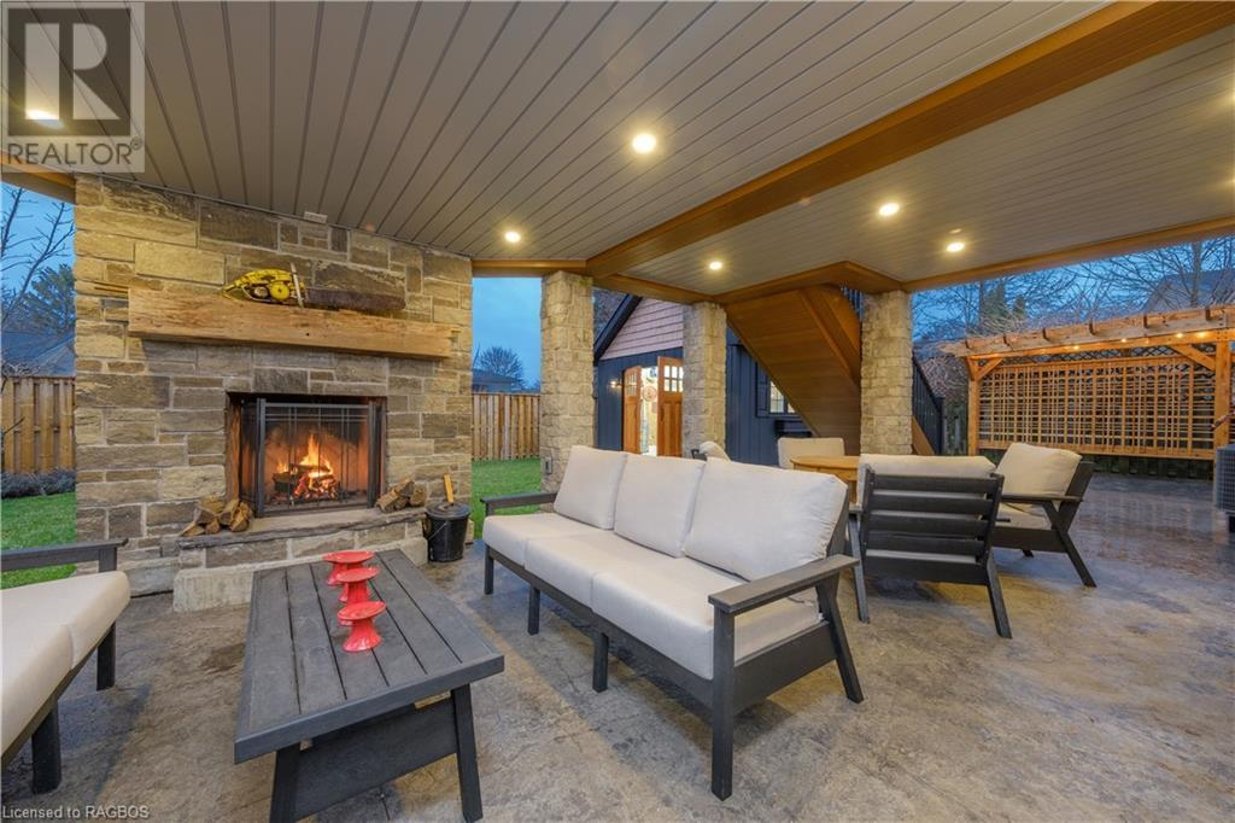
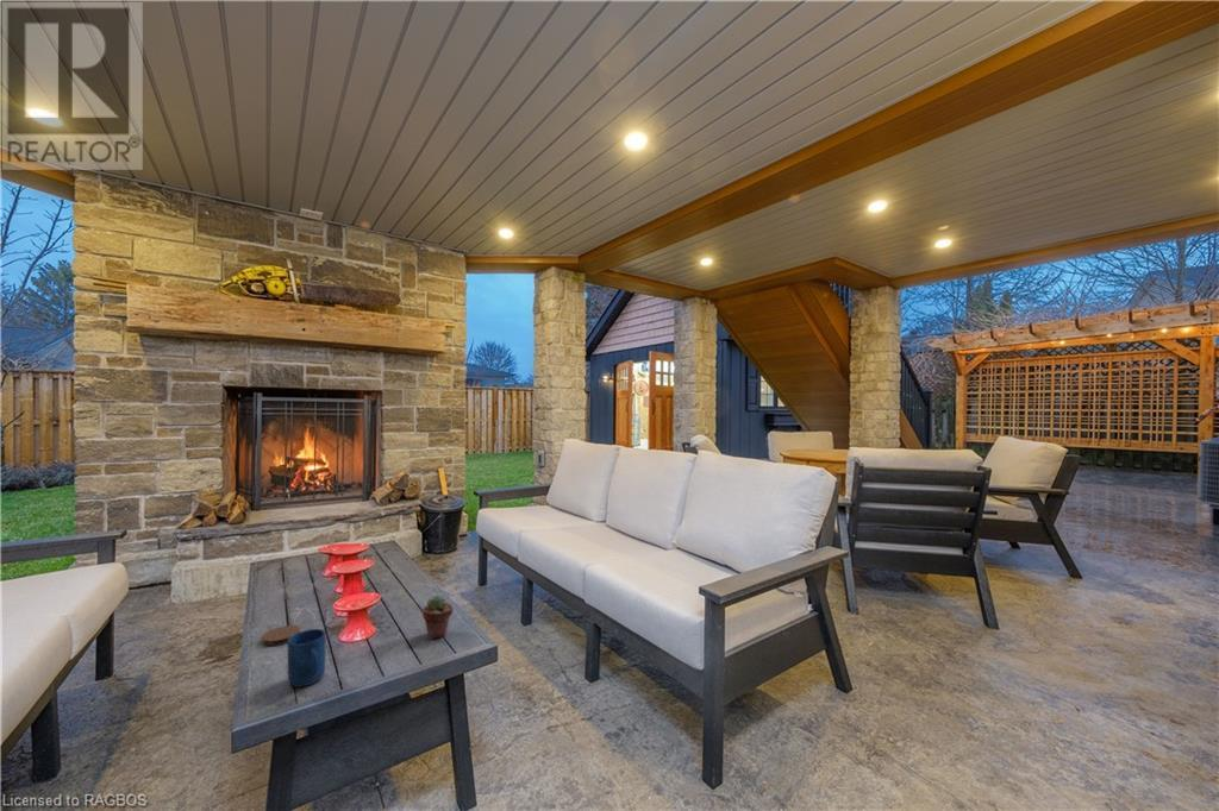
+ potted succulent (437, 615)
+ mug (308, 660)
+ coaster (281, 634)
